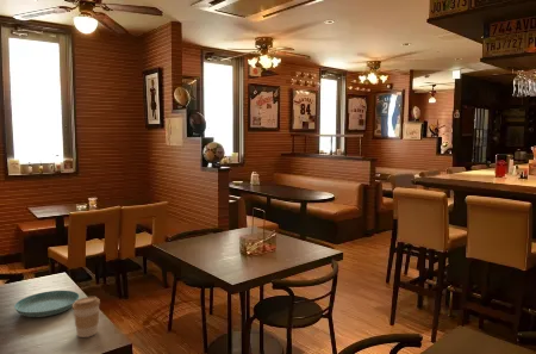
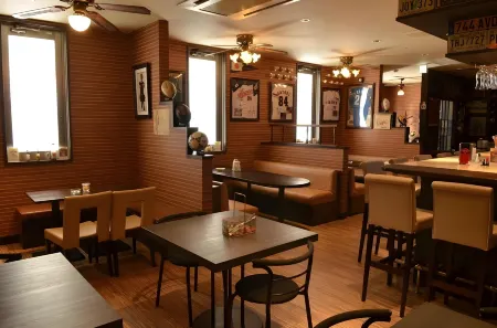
- saucer (48, 304)
- coffee cup (86, 315)
